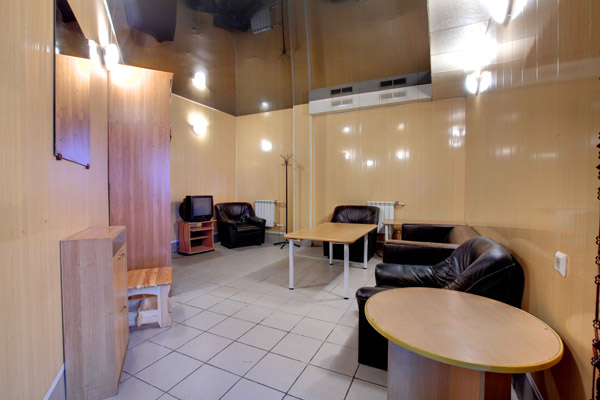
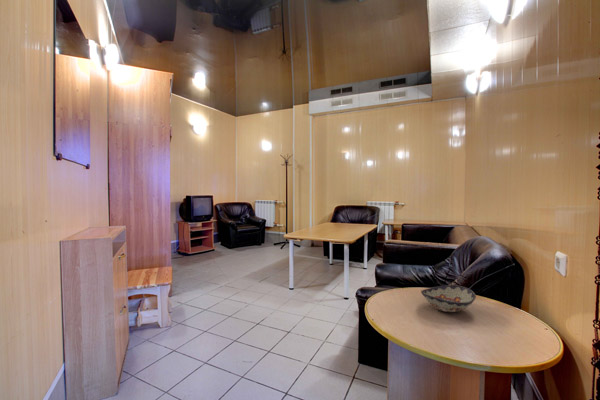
+ decorative bowl (447, 299)
